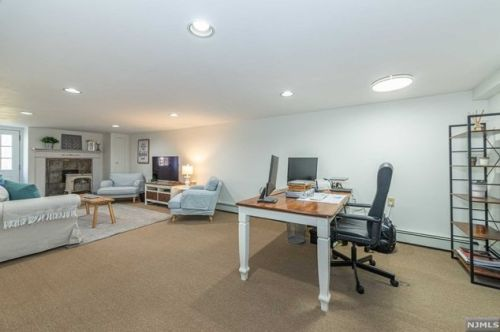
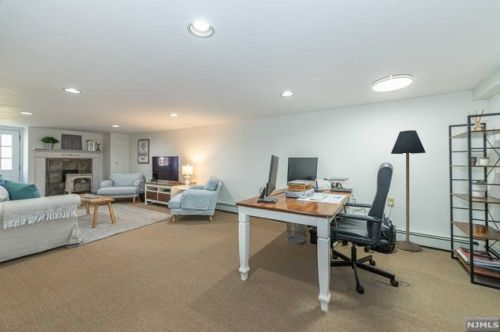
+ floor lamp (407, 188)
